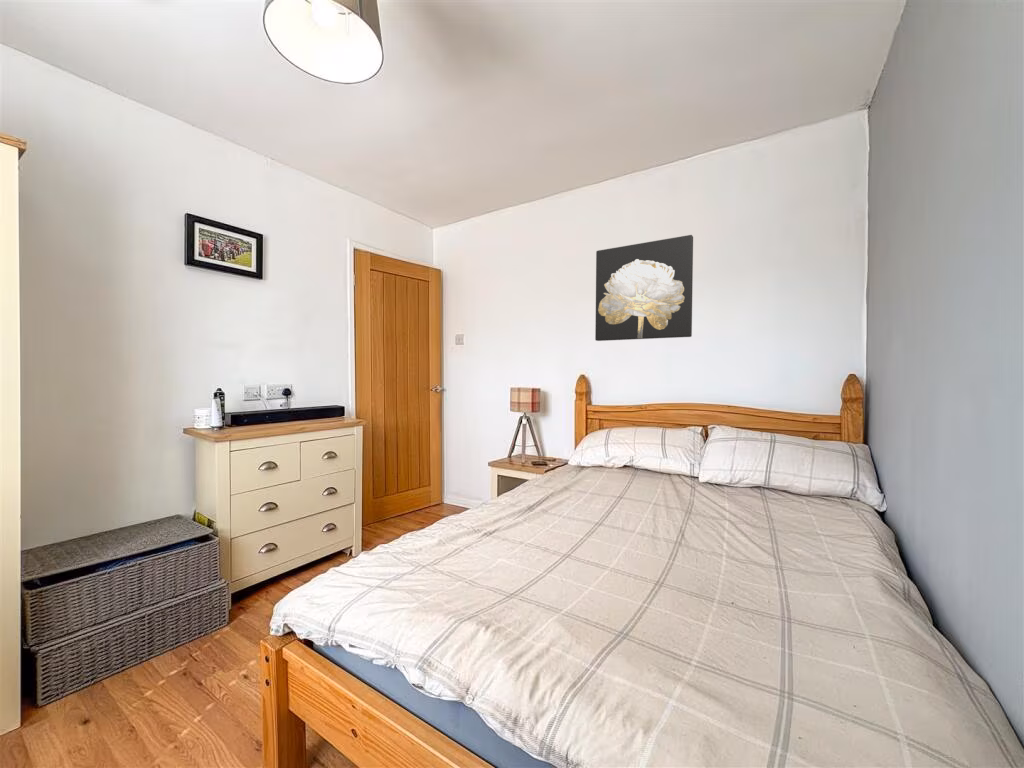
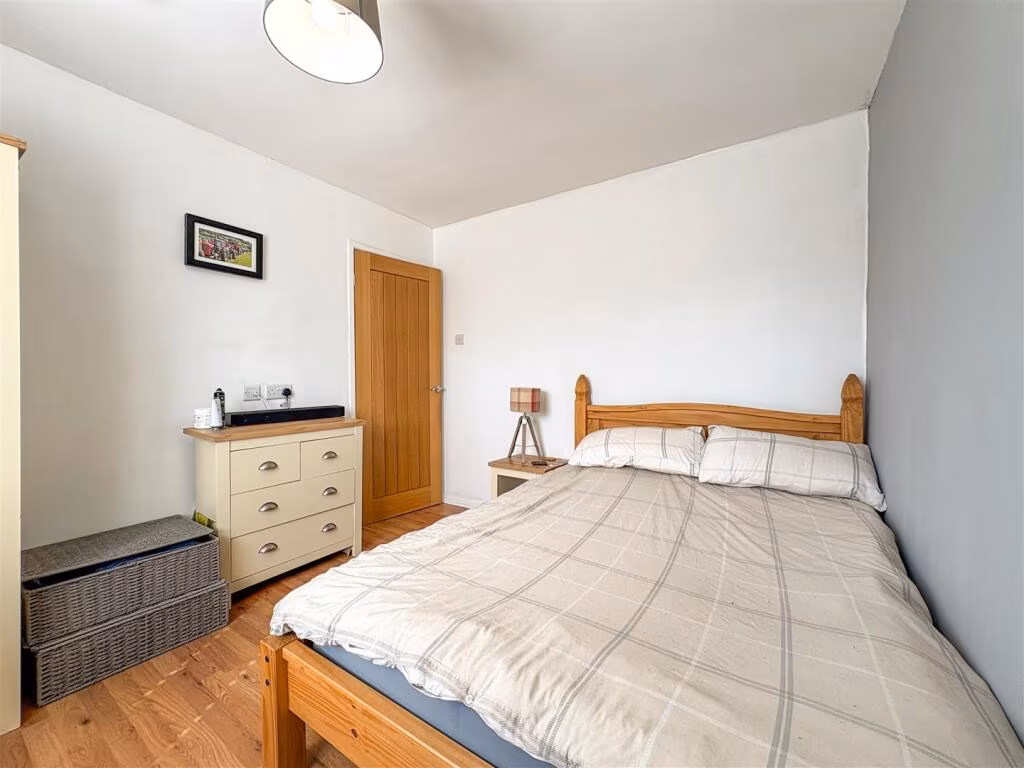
- wall art (641, 291)
